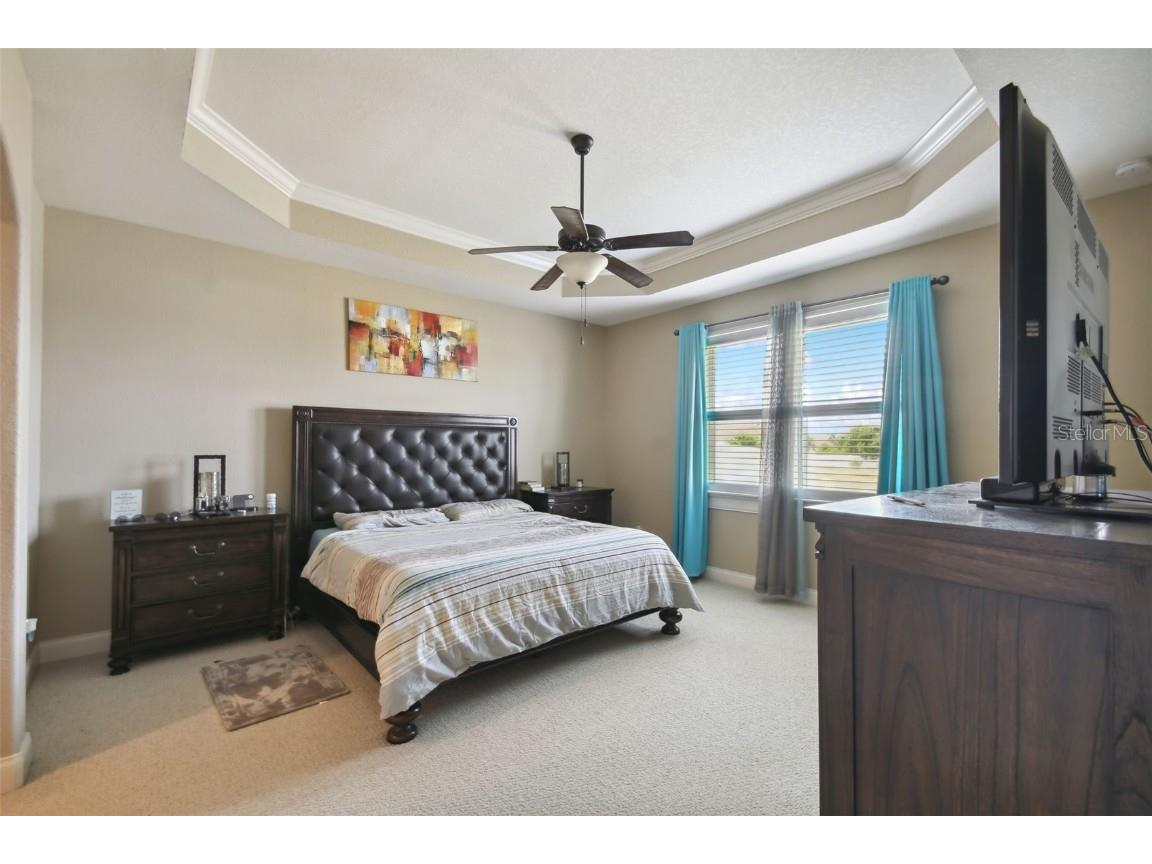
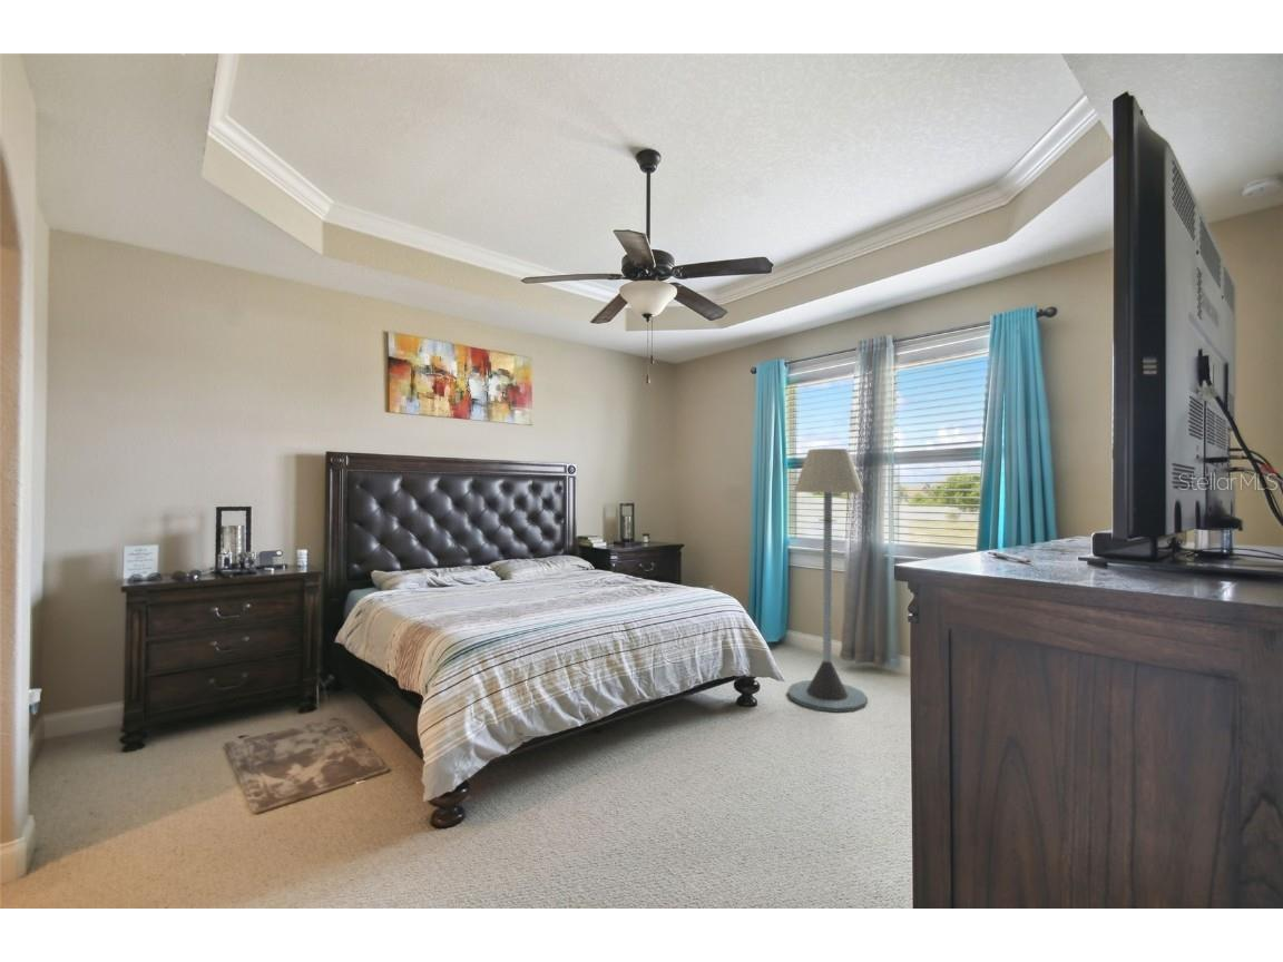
+ floor lamp (827, 573)
